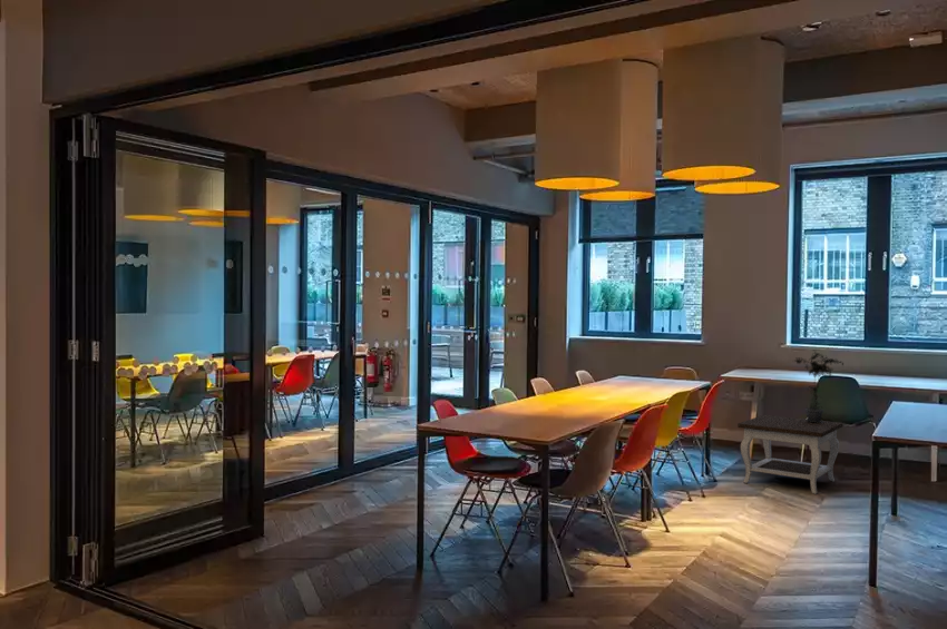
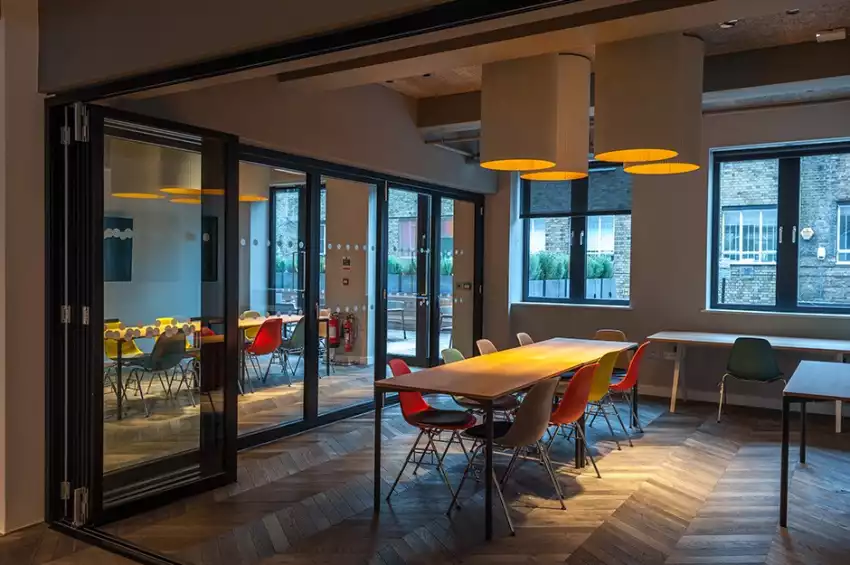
- side table (788, 460)
- potted plant (817, 385)
